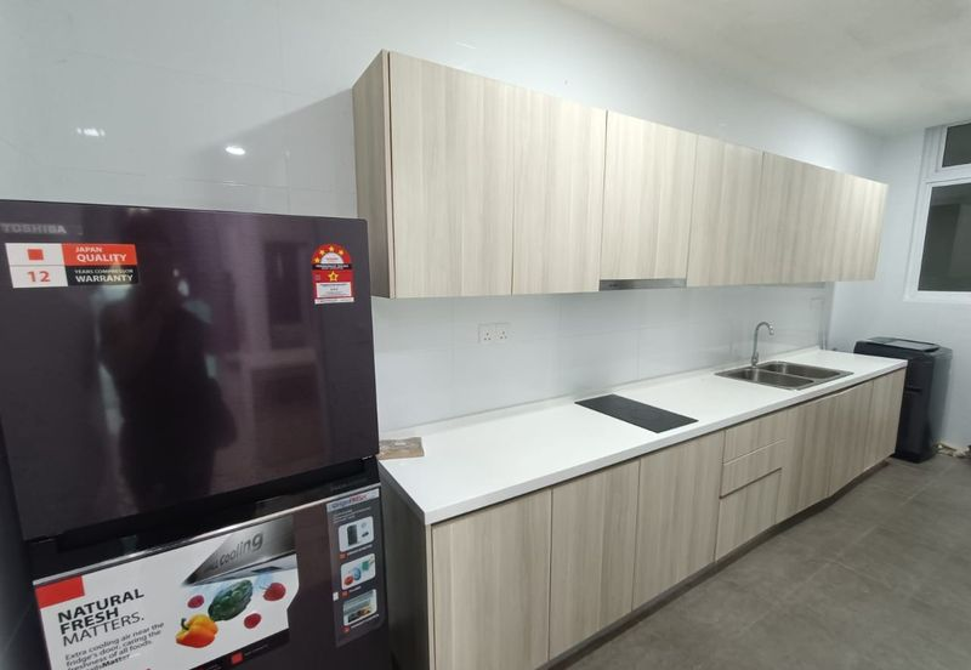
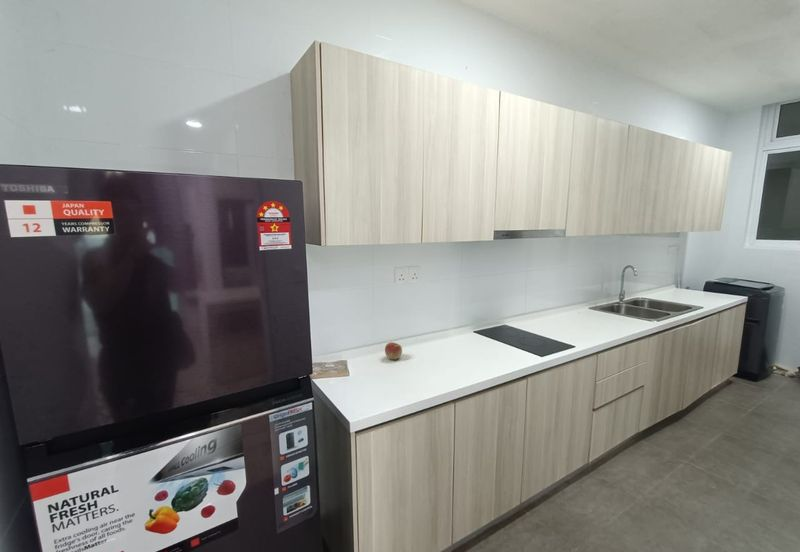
+ apple (393, 350)
